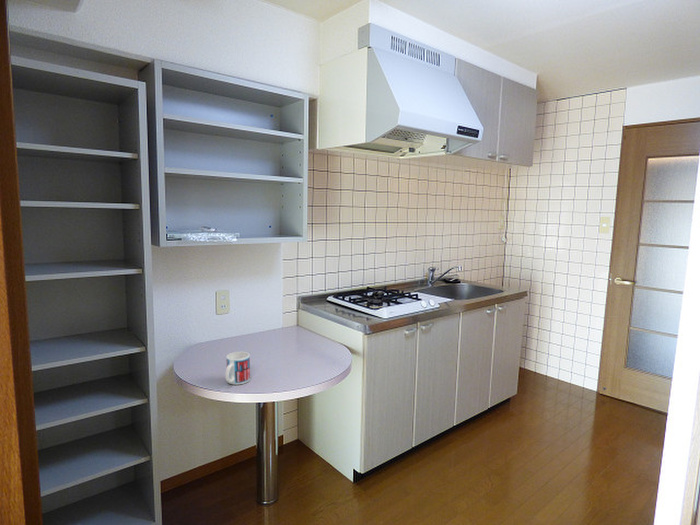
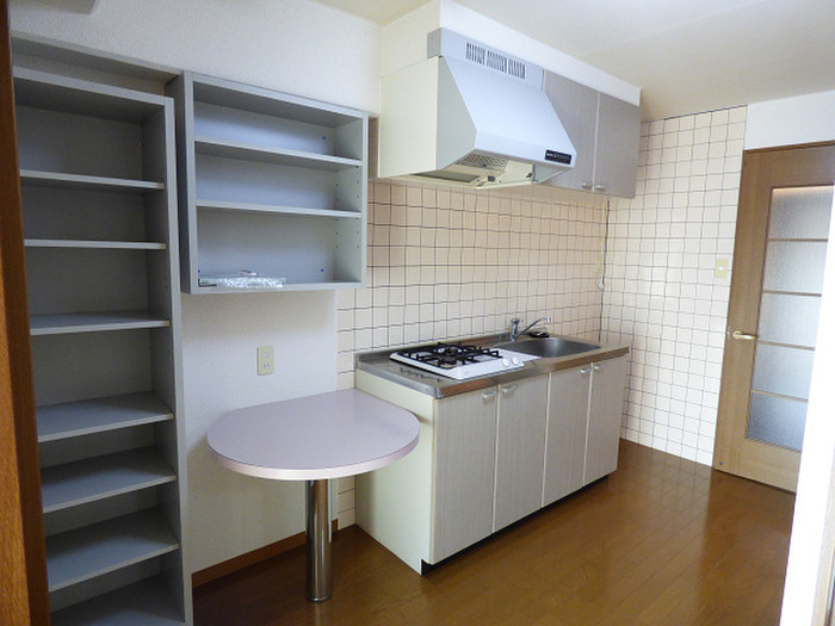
- mug (237, 369)
